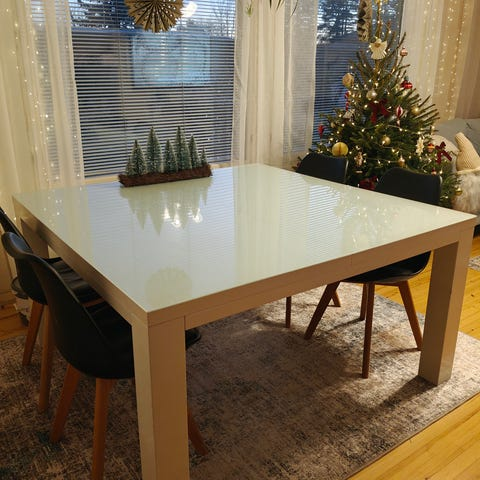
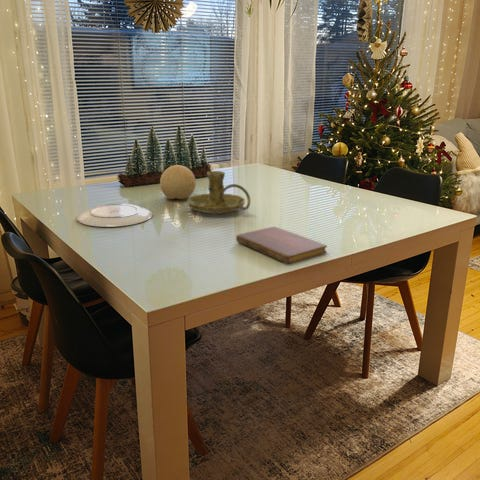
+ notebook (280, 243)
+ decorative ball (177, 181)
+ candle holder (221, 192)
+ plate (115, 213)
